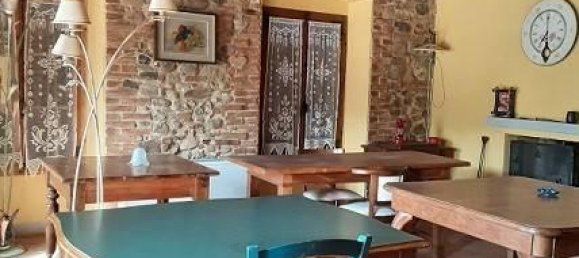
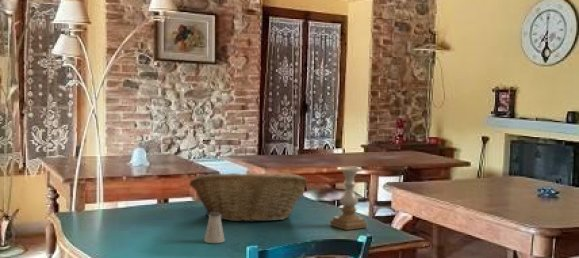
+ candle holder (349, 197)
+ fruit basket (248, 192)
+ saltshaker (214, 227)
